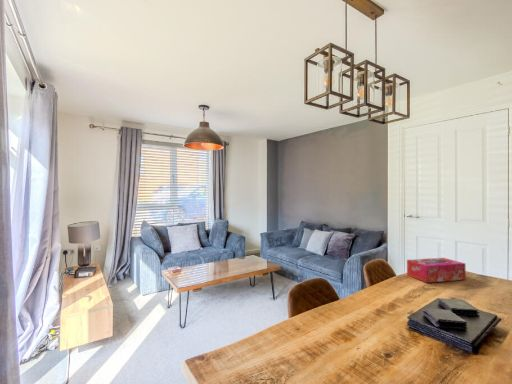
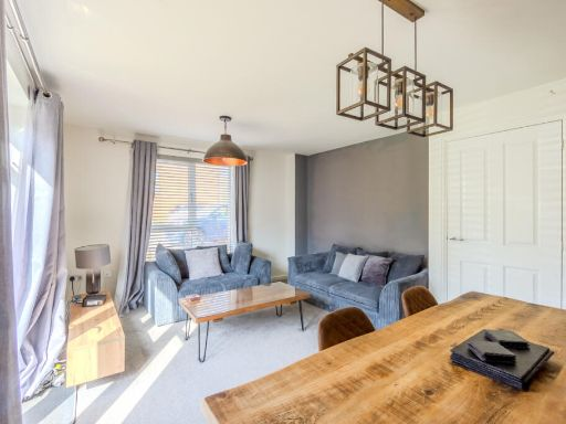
- tissue box (435, 269)
